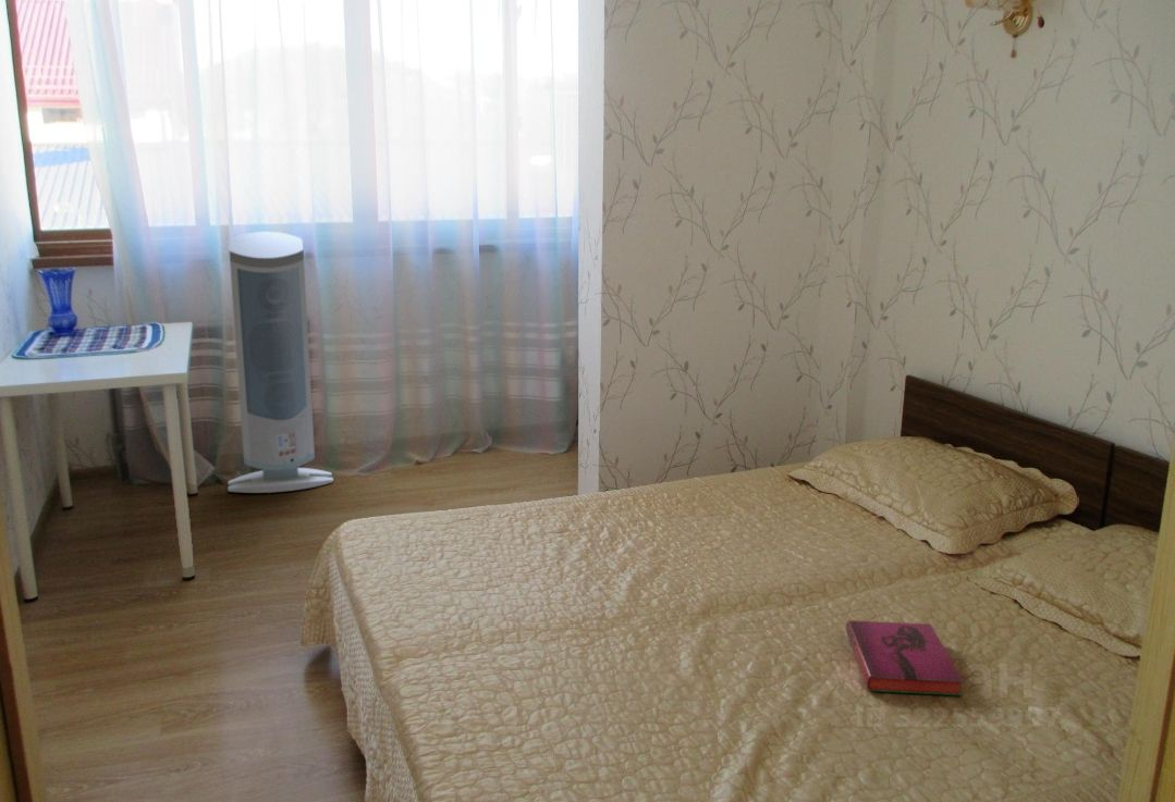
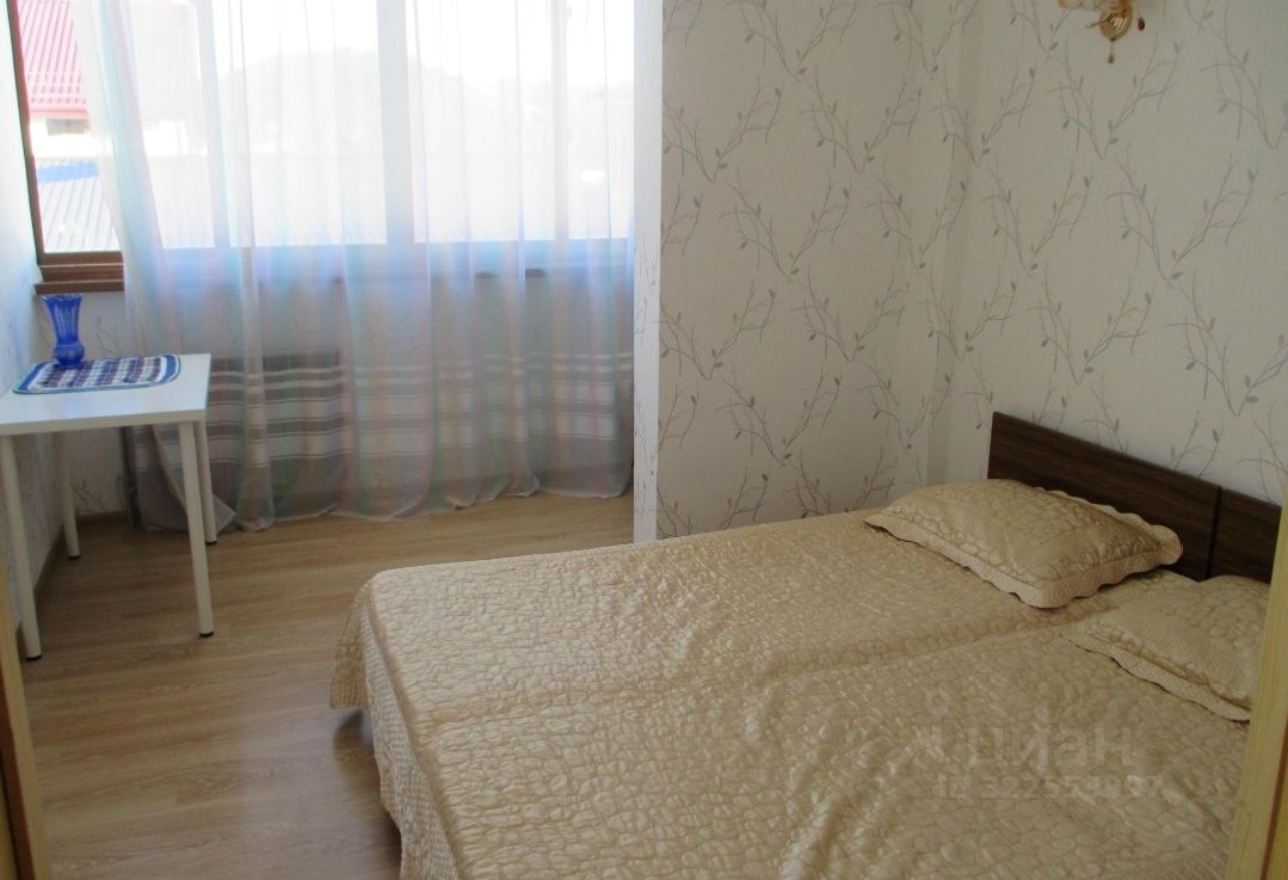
- hardback book (899, 655)
- air purifier (273, 360)
